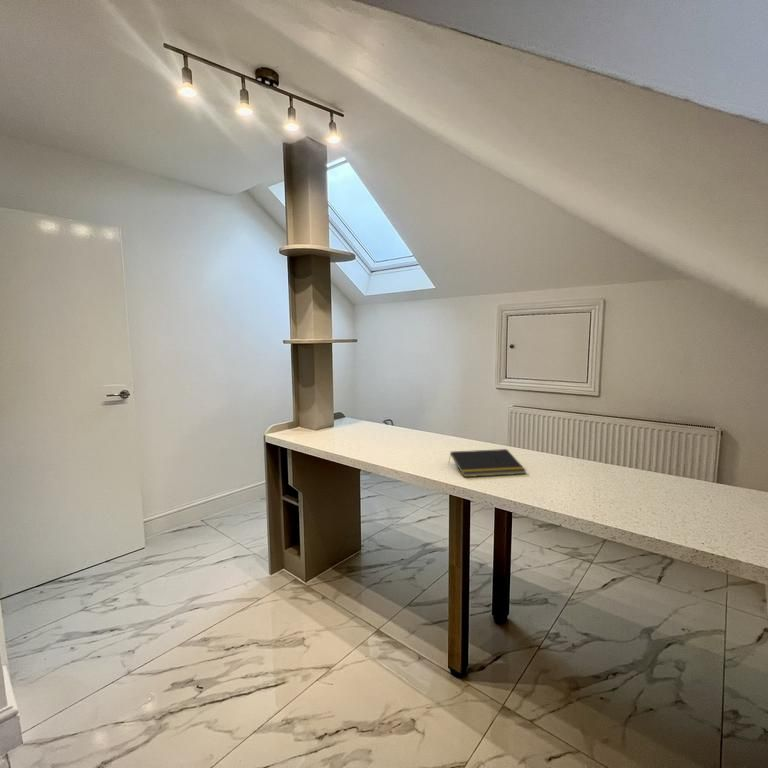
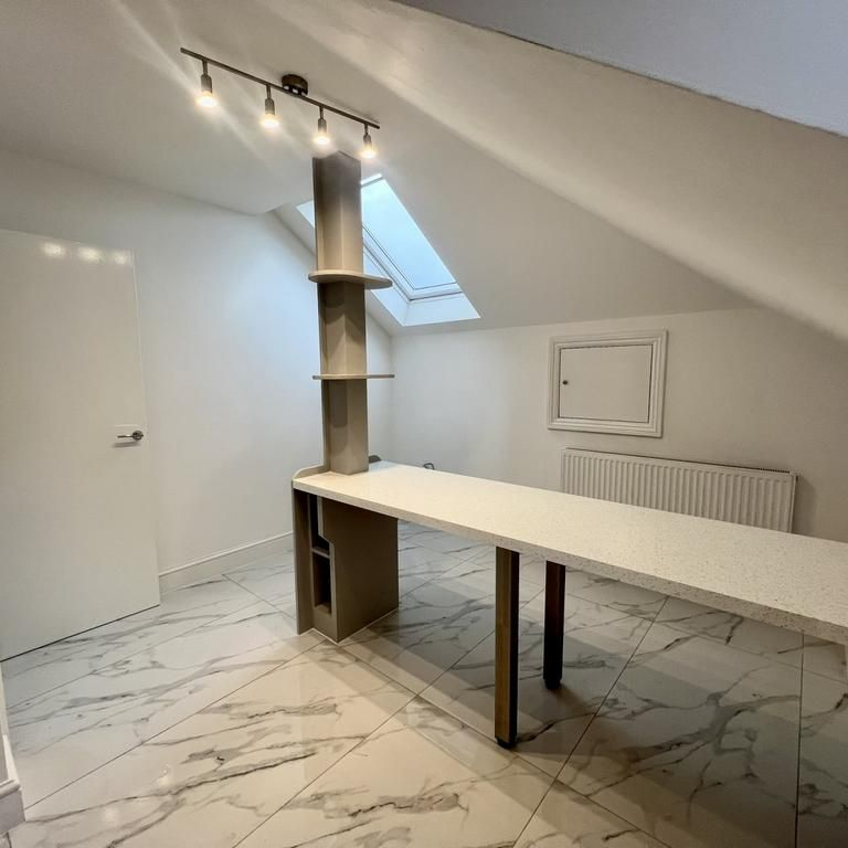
- notepad (486, 462)
